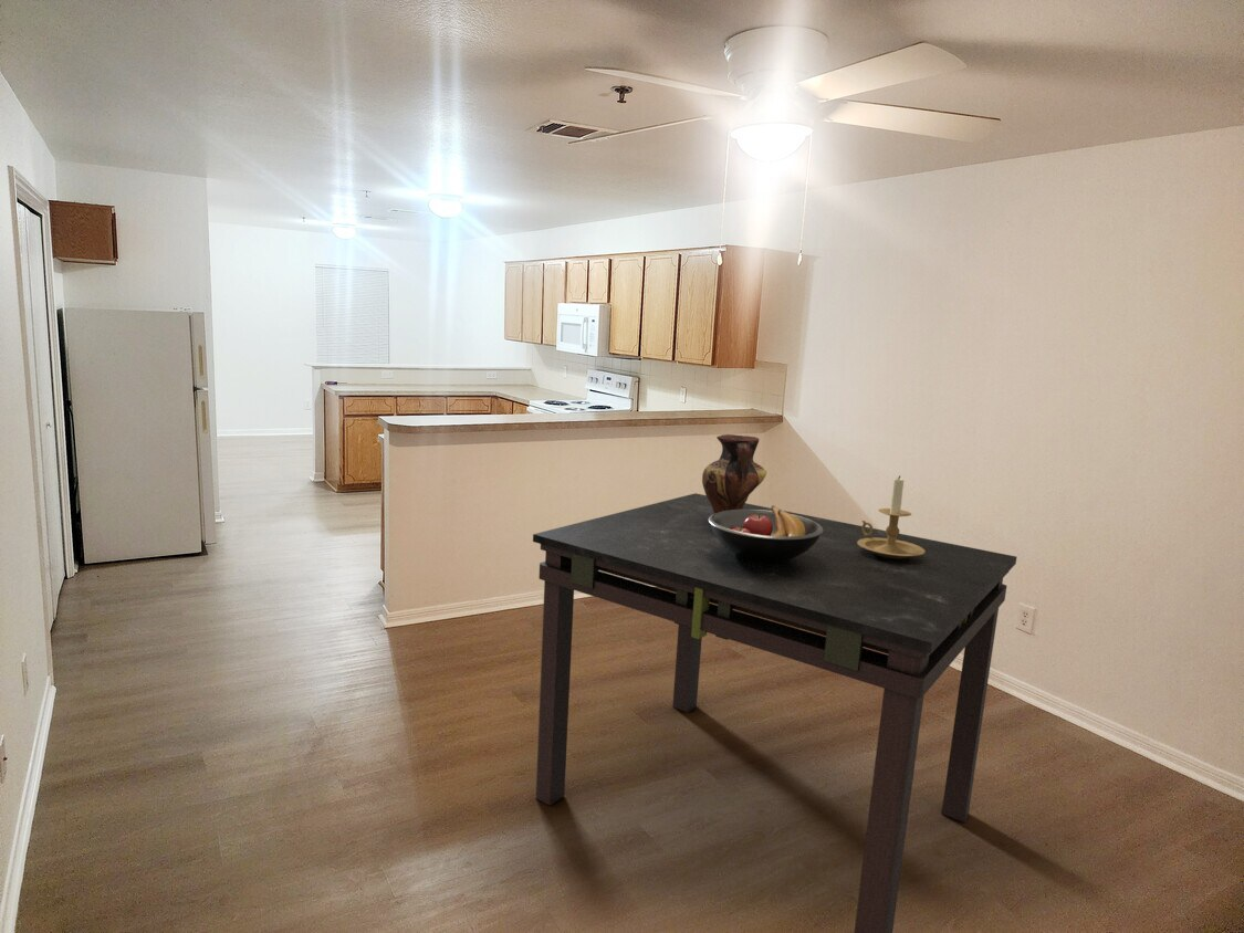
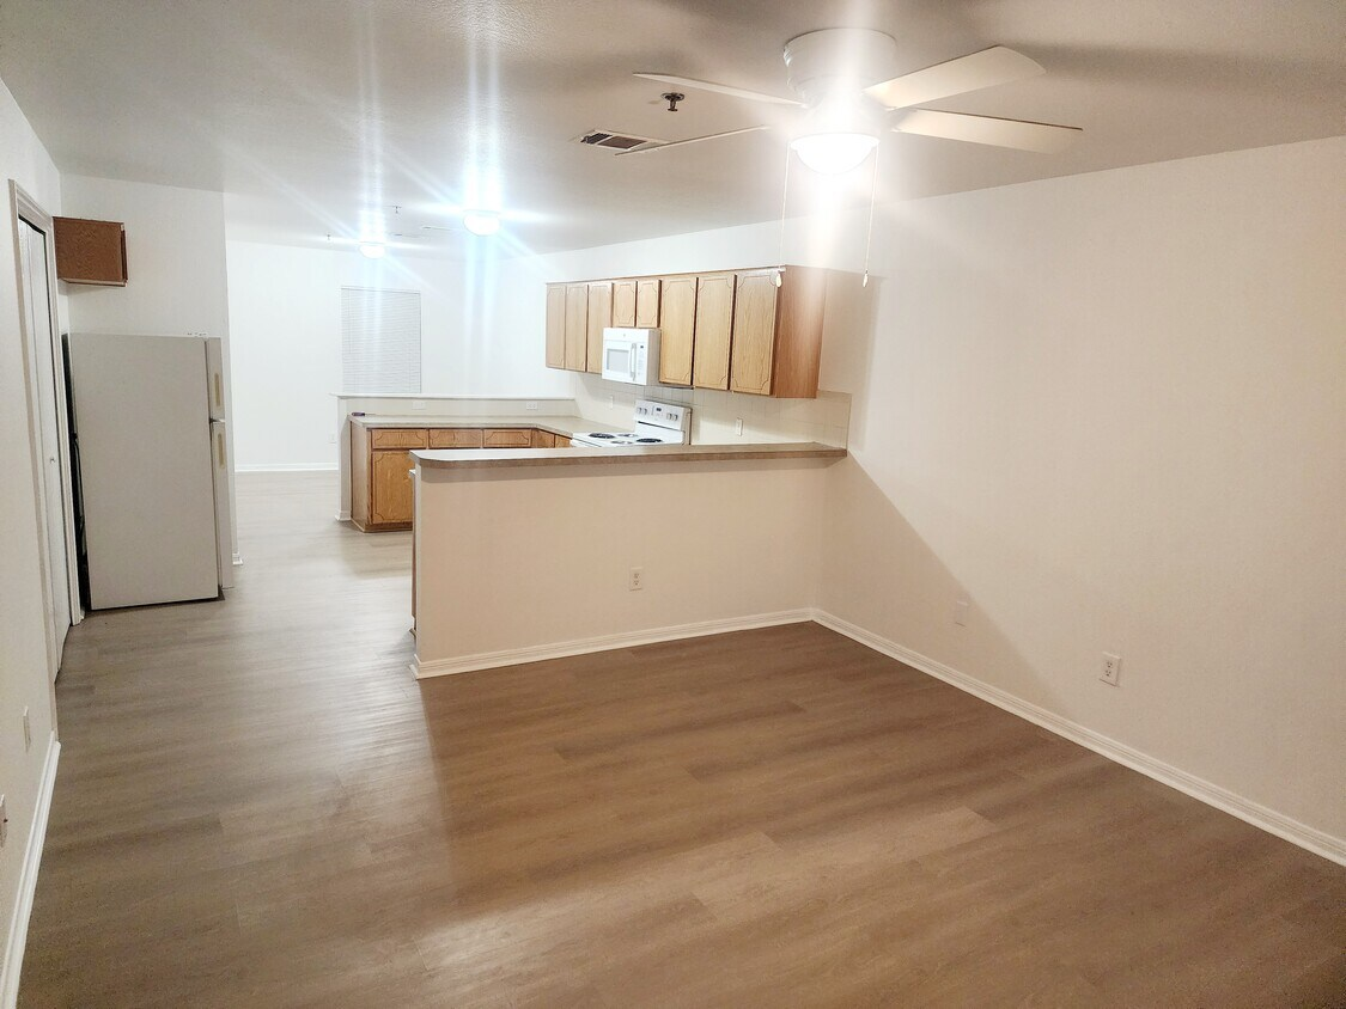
- dining table (775, 653)
- fruit bowl (764, 533)
- candle holder (895, 514)
- vase (733, 478)
